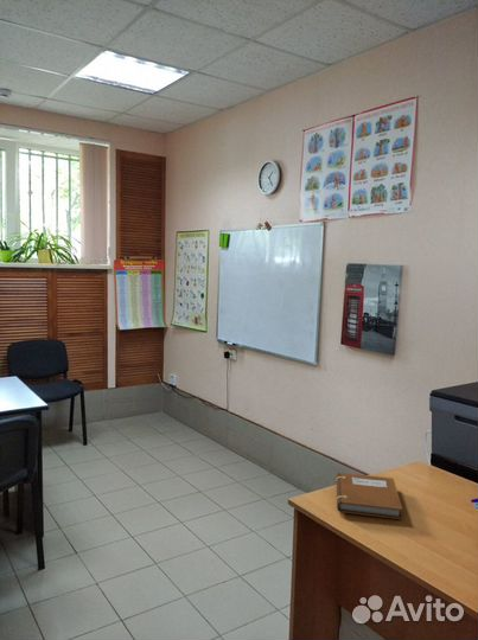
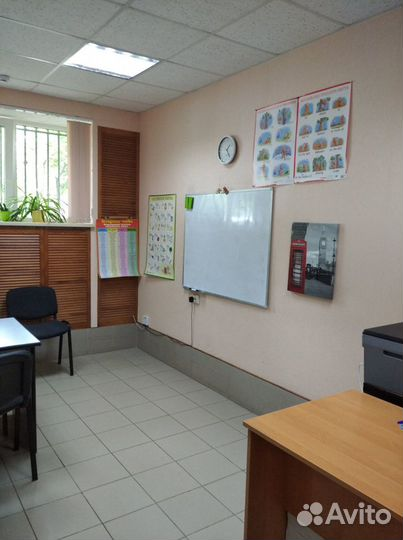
- notebook (365, 493)
